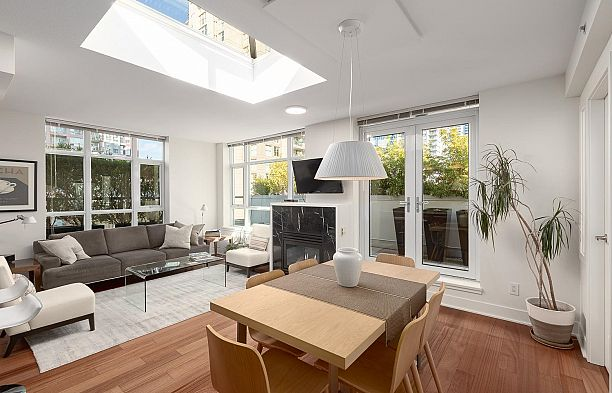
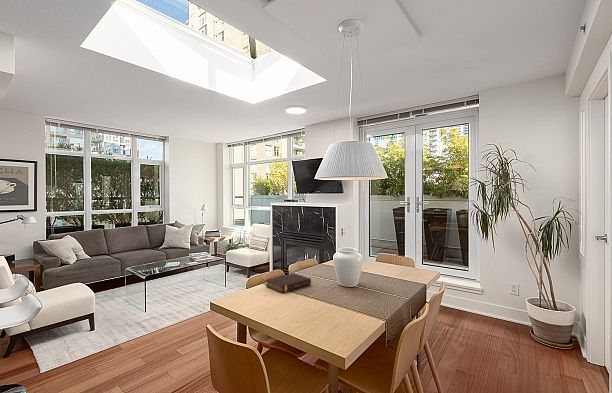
+ book (288, 282)
